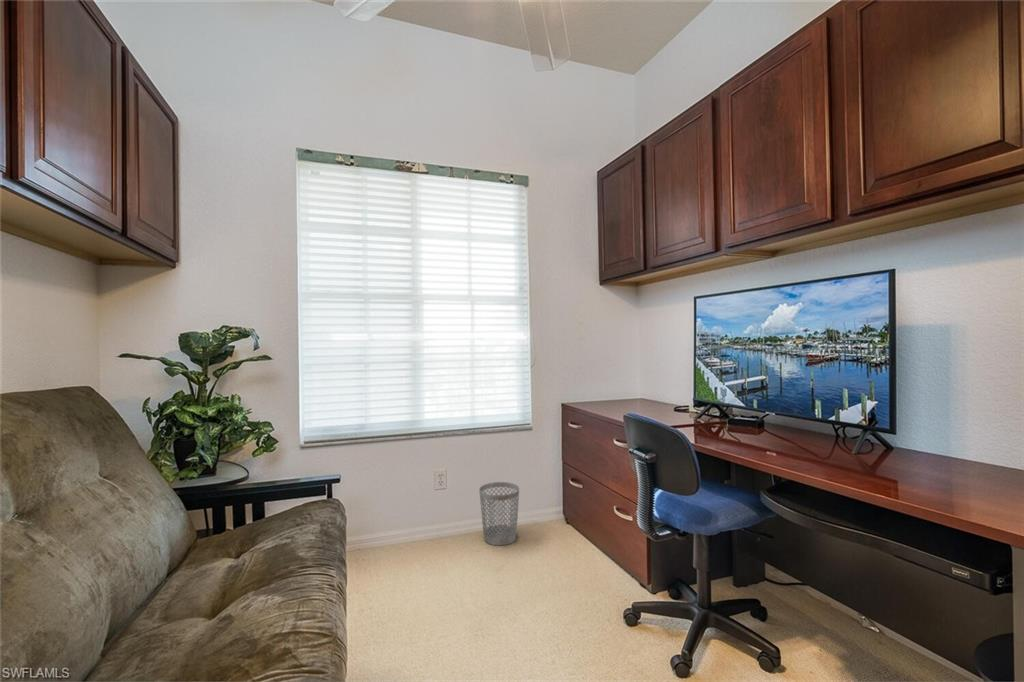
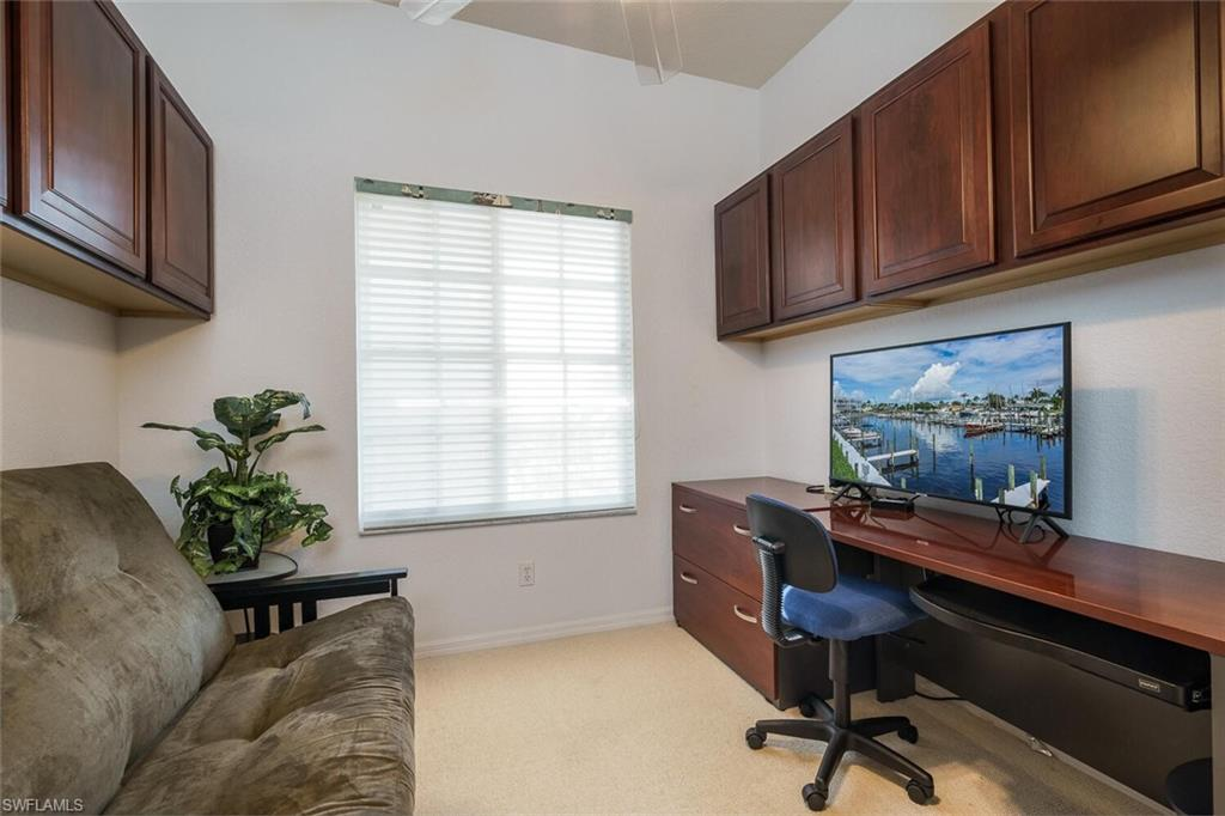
- wastebasket (499, 513)
